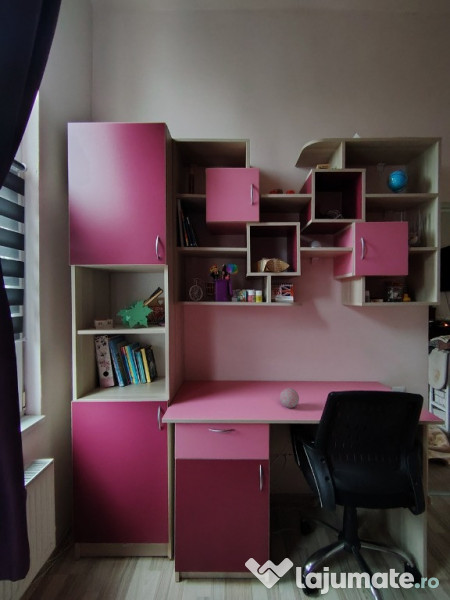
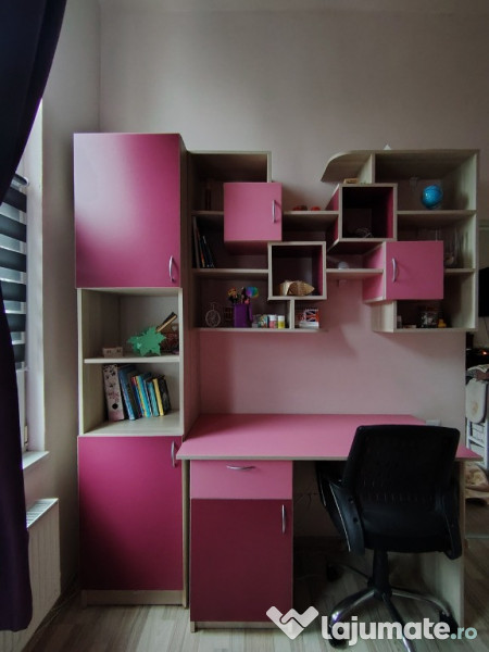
- decorative ball (289, 397)
